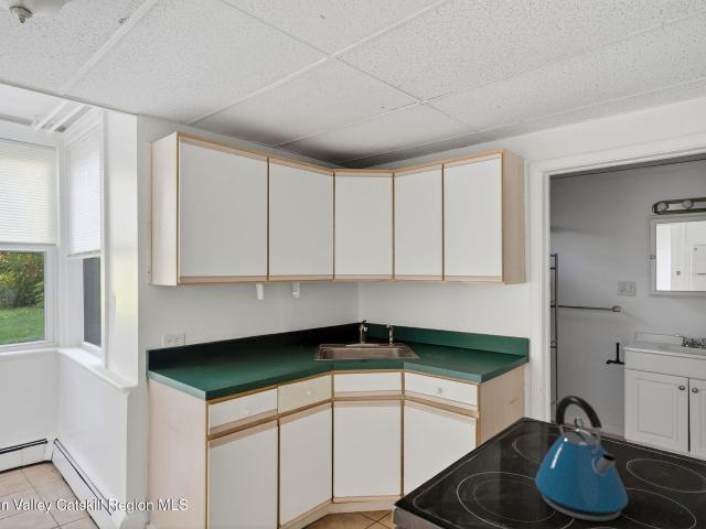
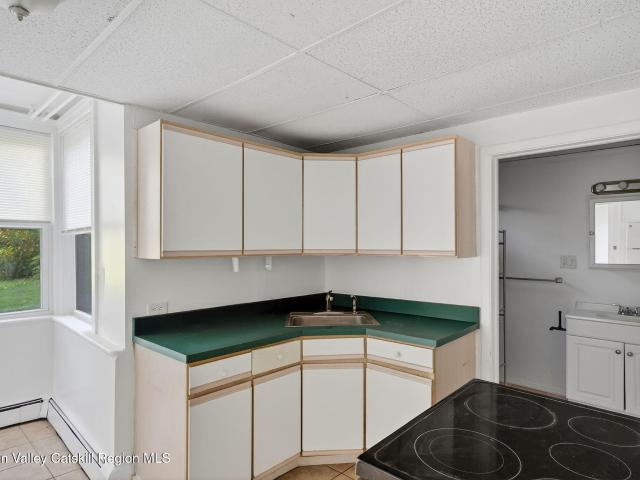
- kettle (577, 447)
